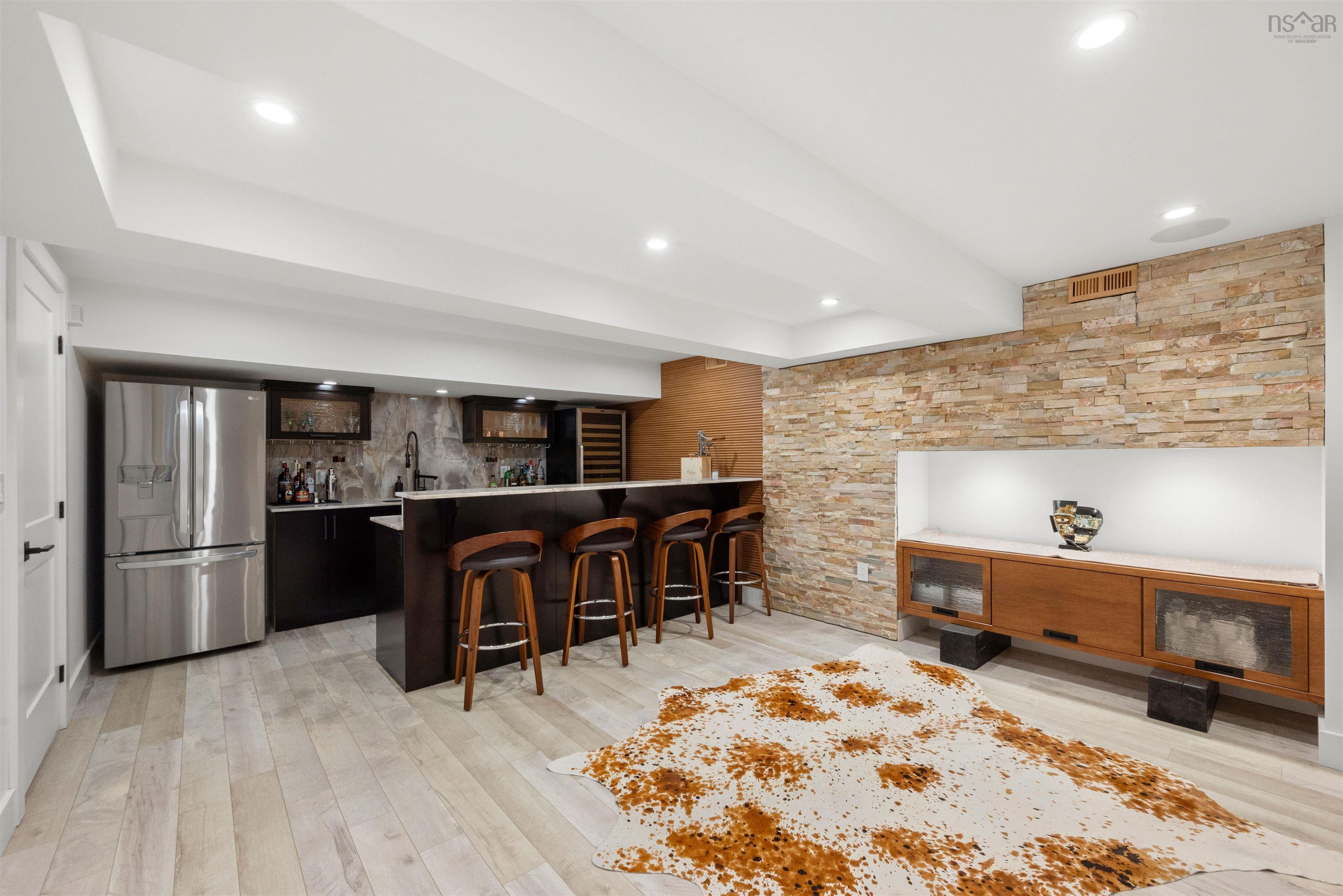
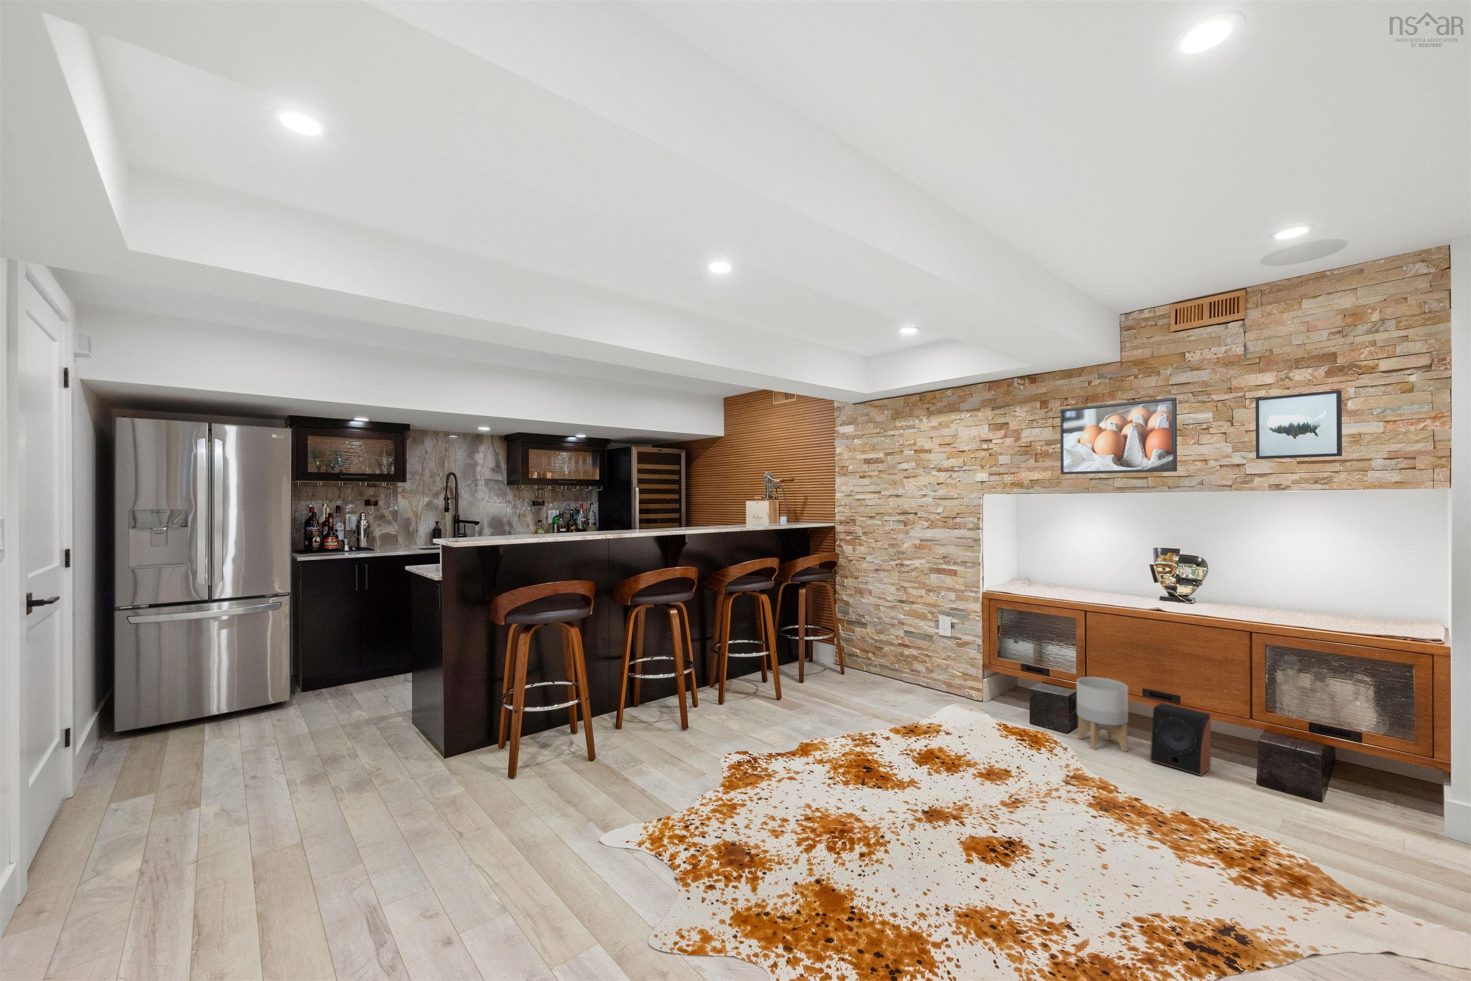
+ speaker (1180, 738)
+ wall art (1297, 426)
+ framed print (1115, 438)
+ planter (1102, 714)
